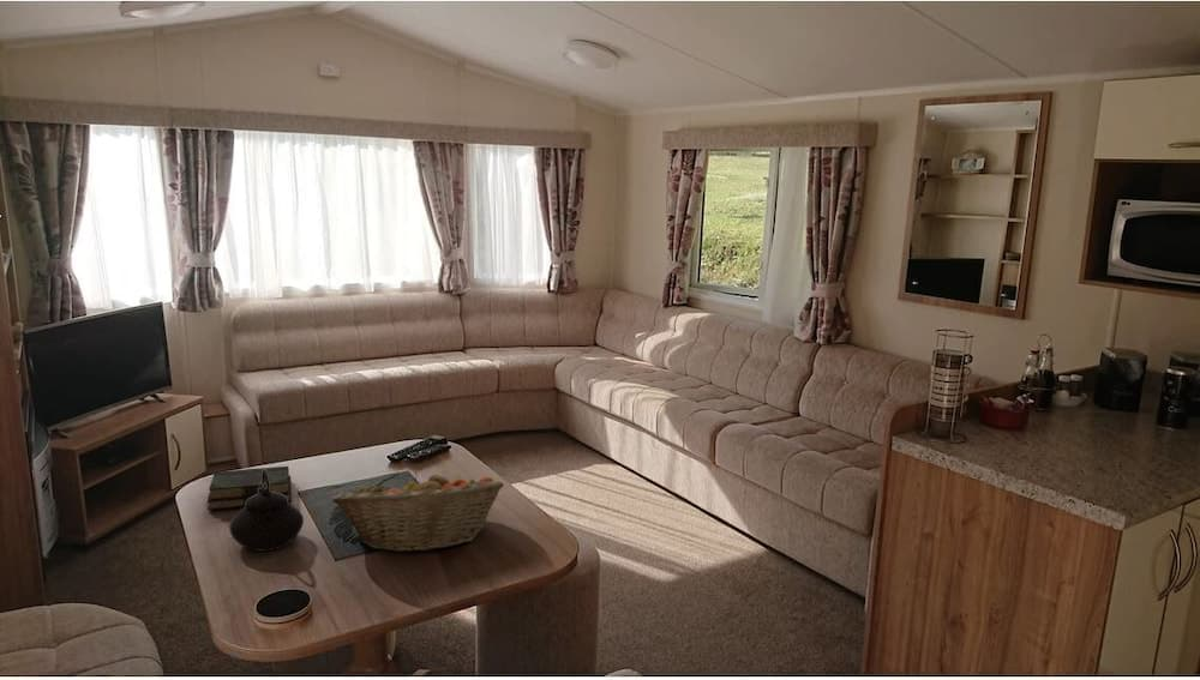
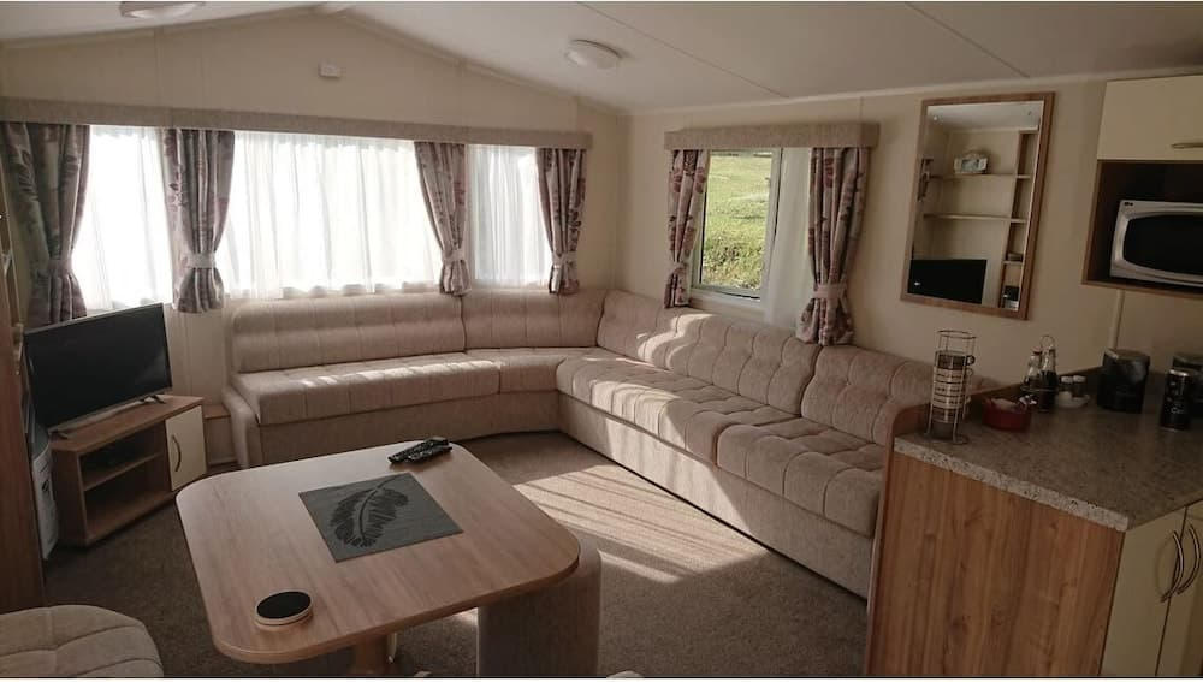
- teapot (265, 504)
- book (251, 486)
- fruit basket (420, 503)
